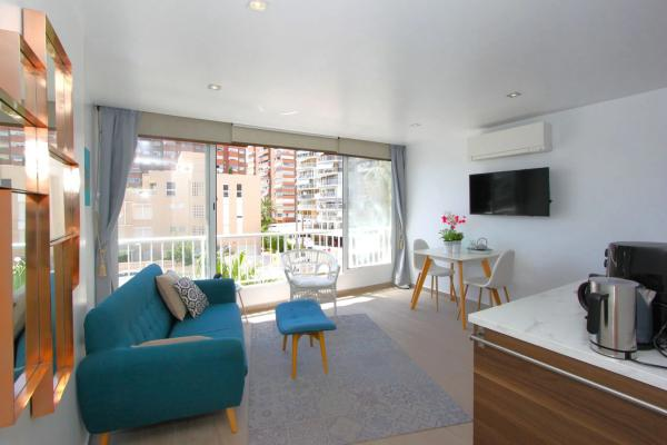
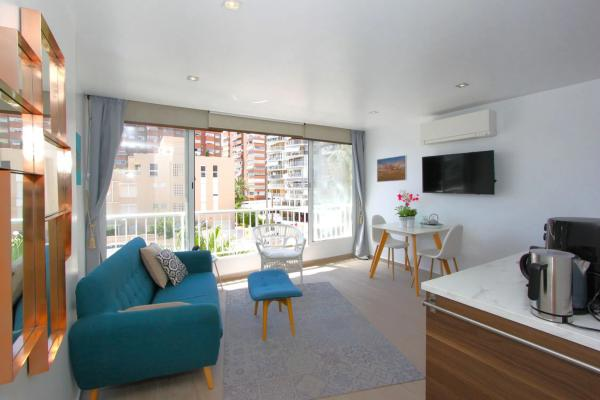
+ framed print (391, 169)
